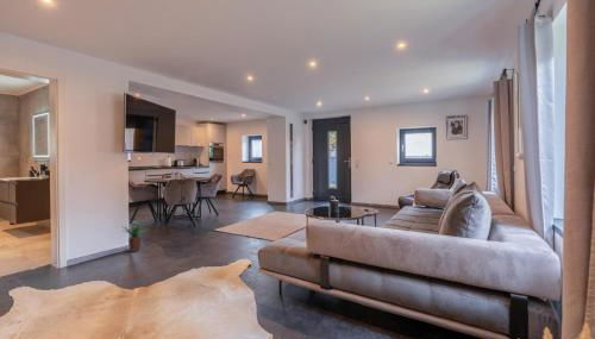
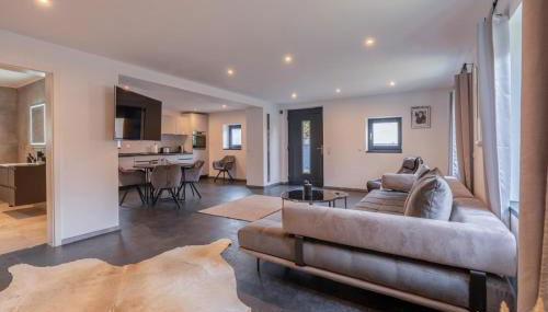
- potted plant (134, 234)
